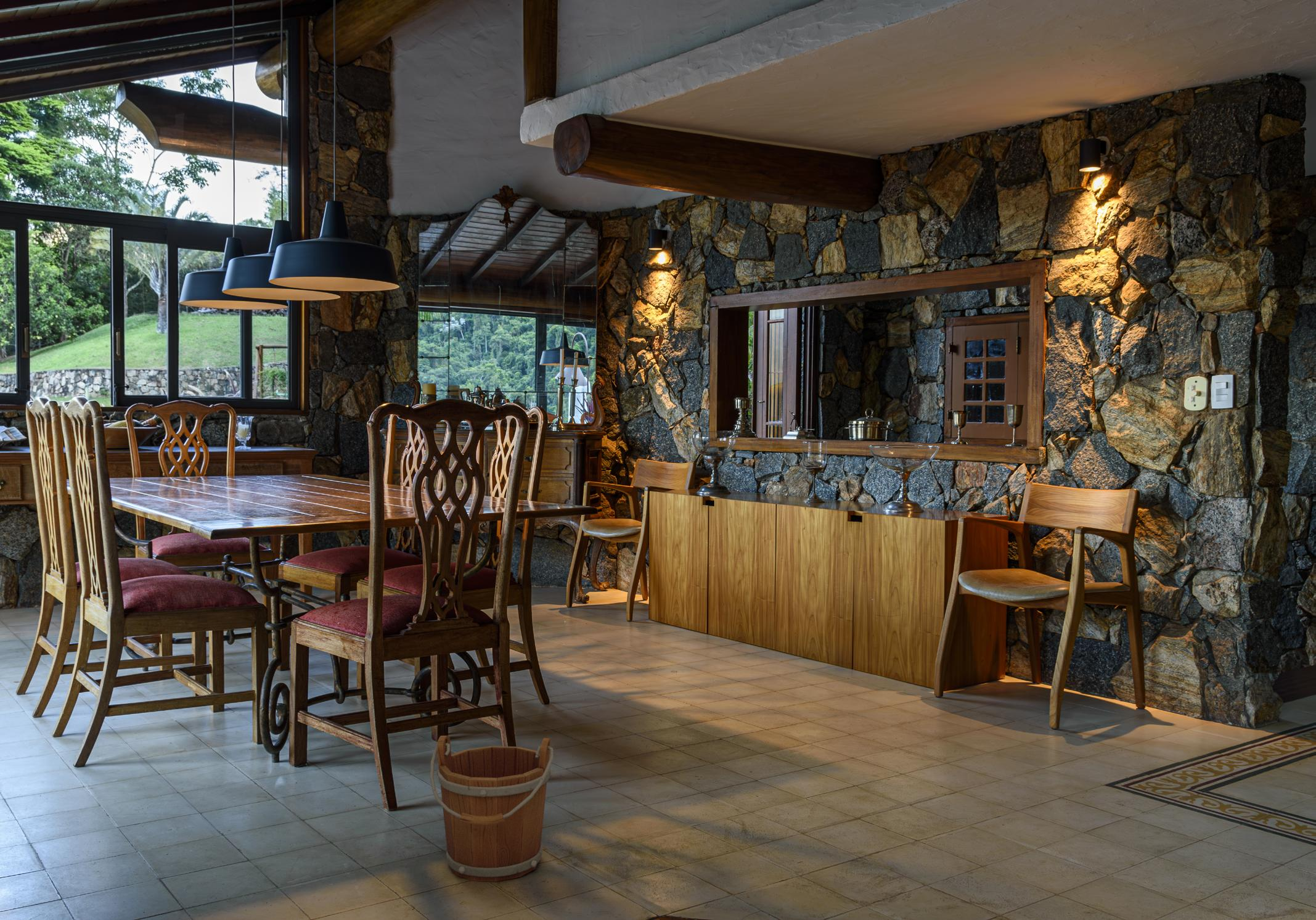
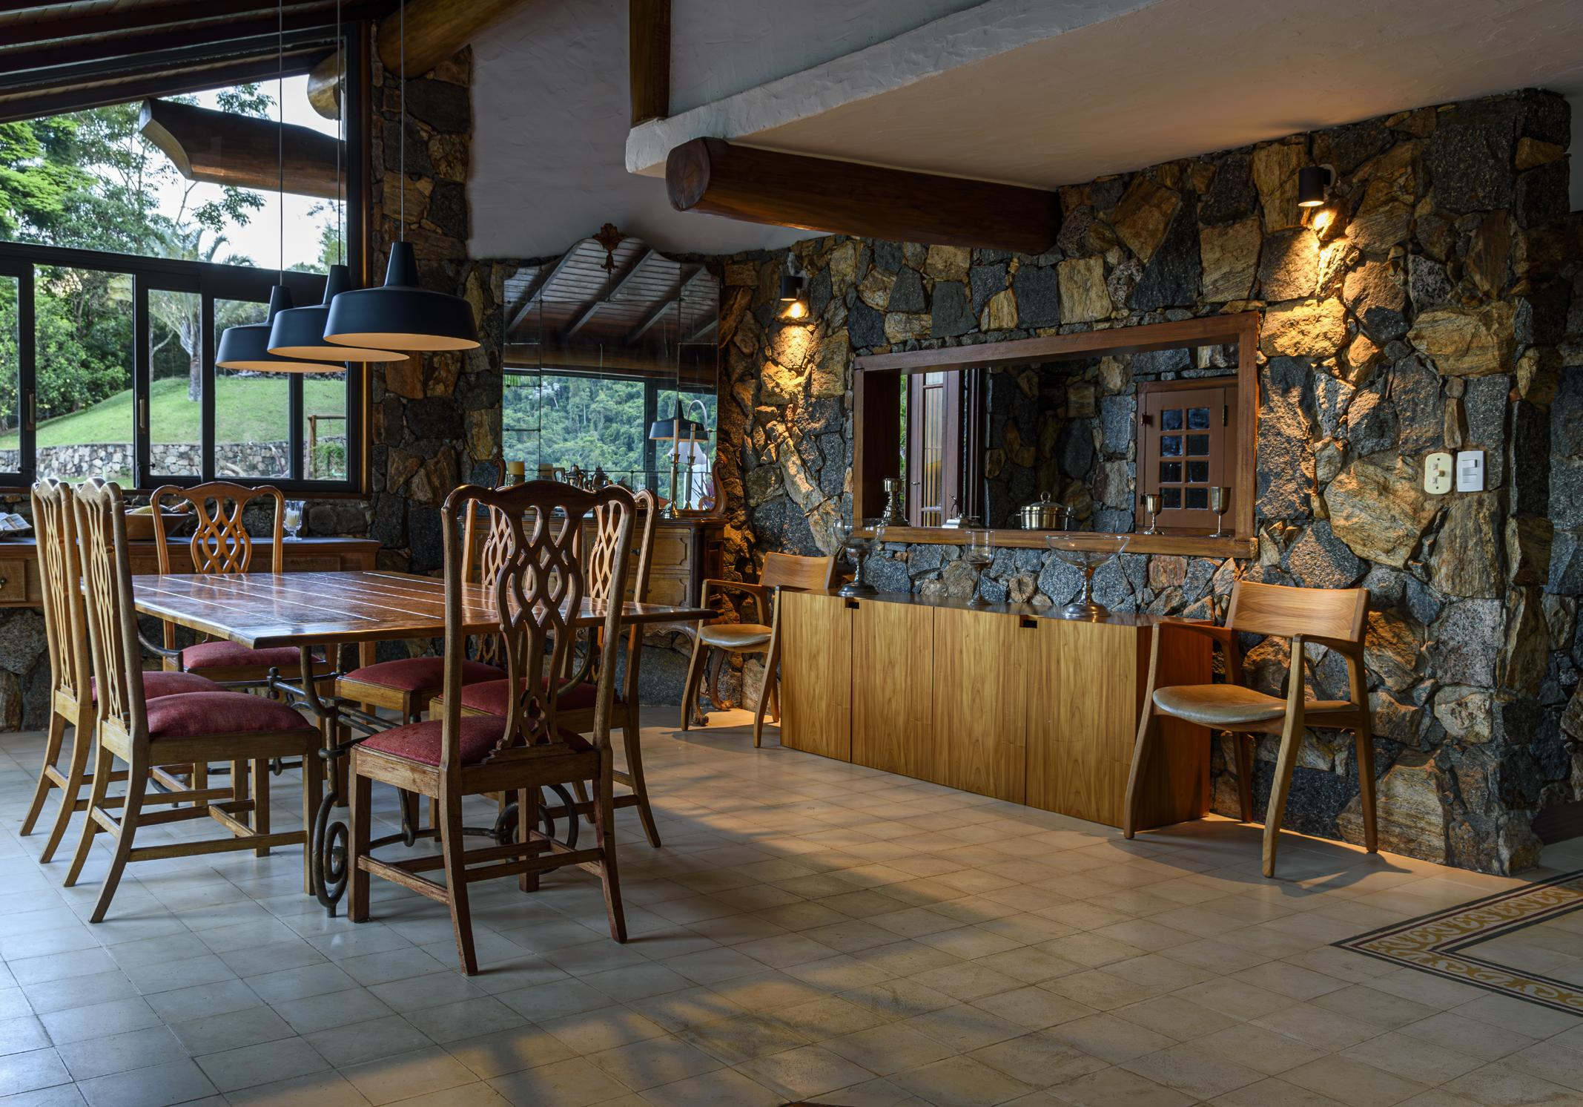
- bucket (493, 802)
